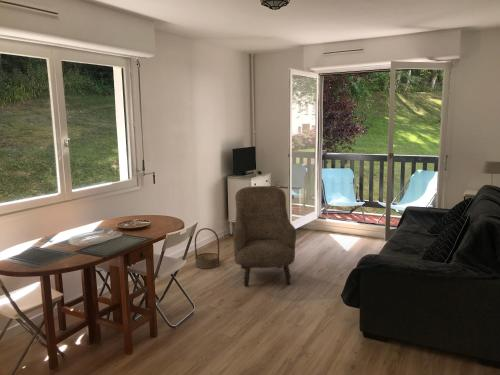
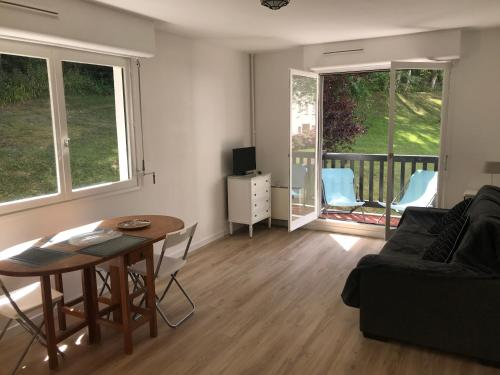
- armchair (263, 232)
- basket (206, 253)
